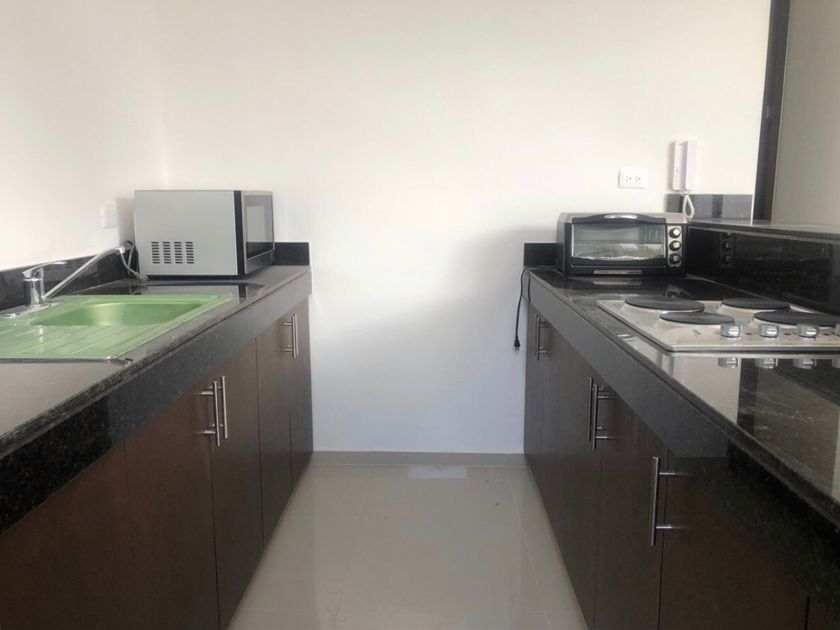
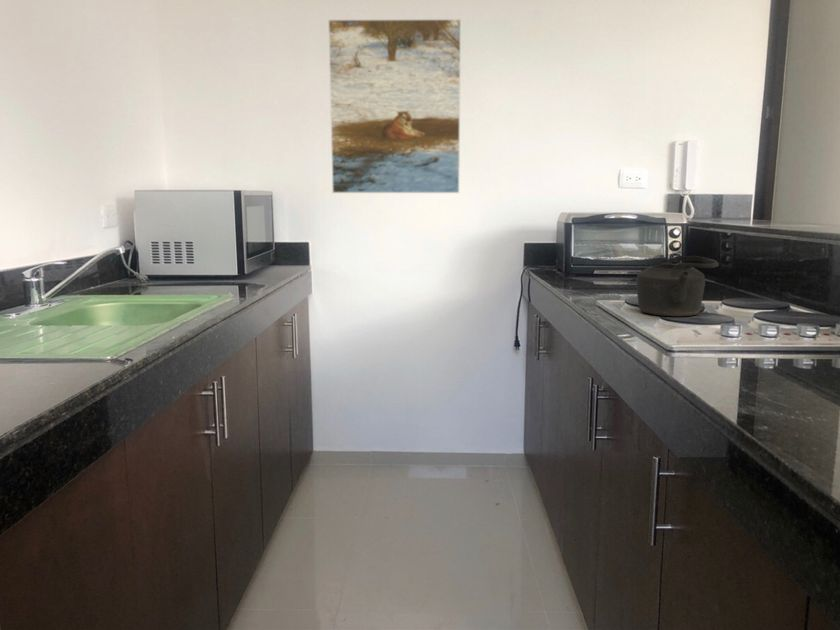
+ teapot (675, 286)
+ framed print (395, 108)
